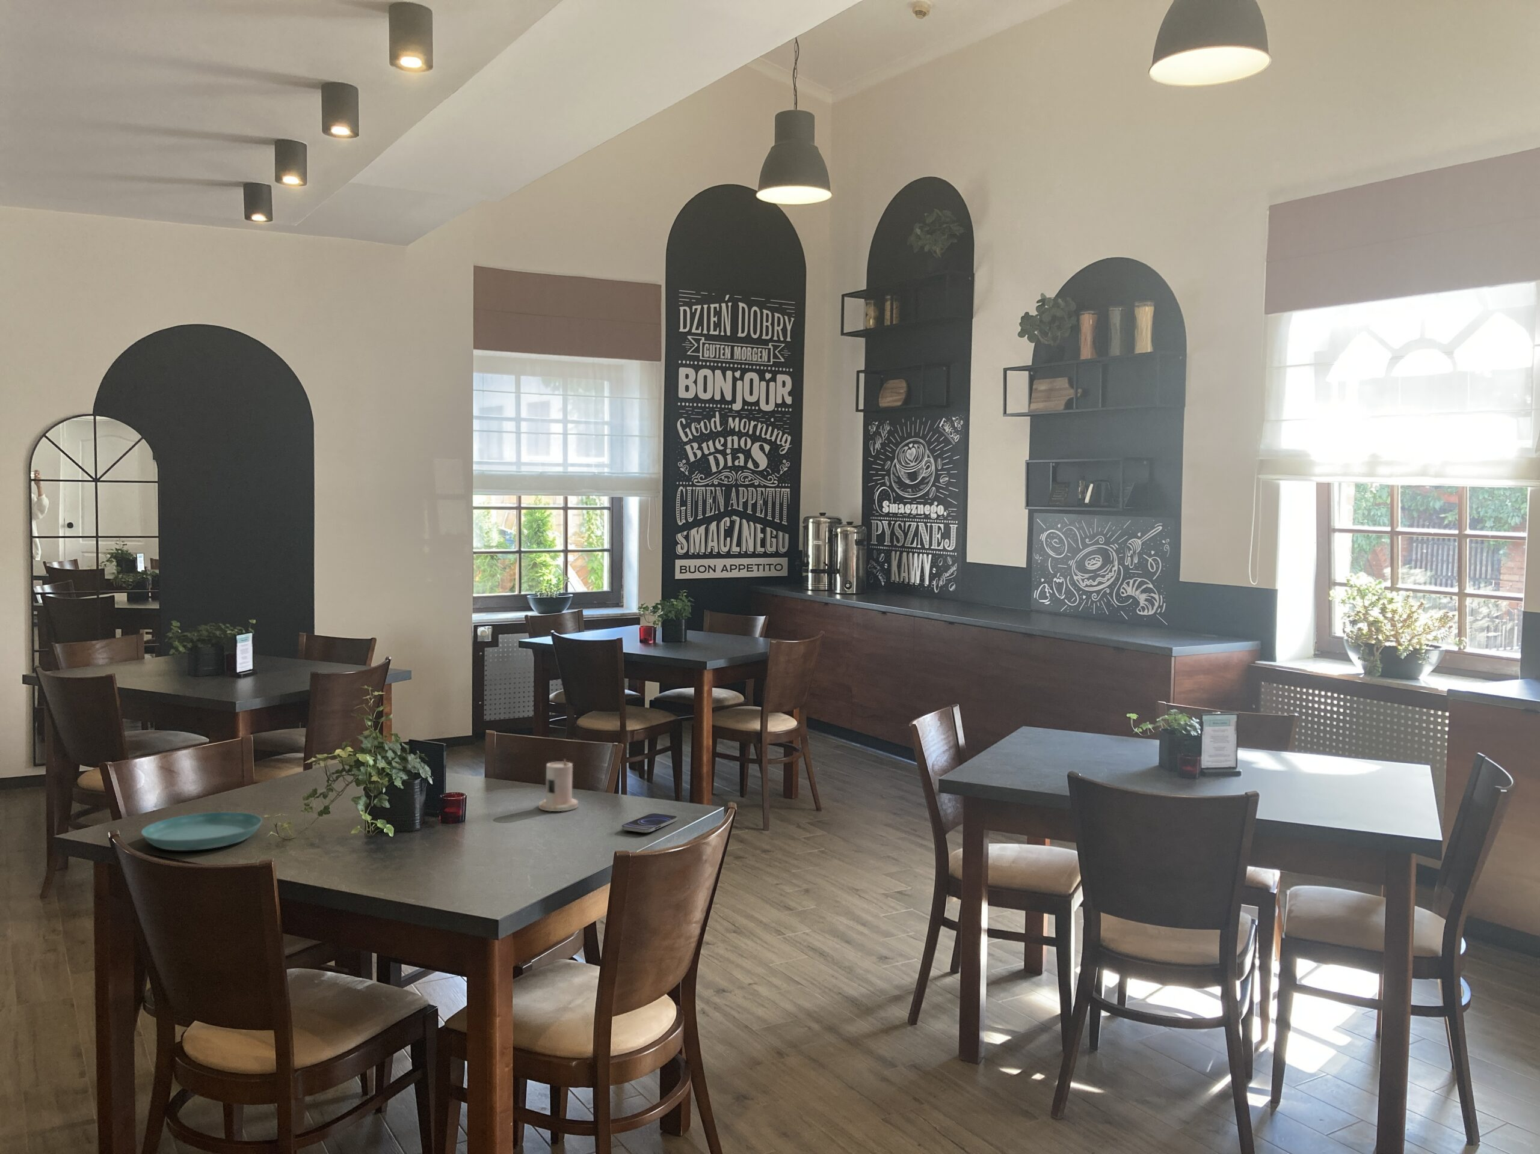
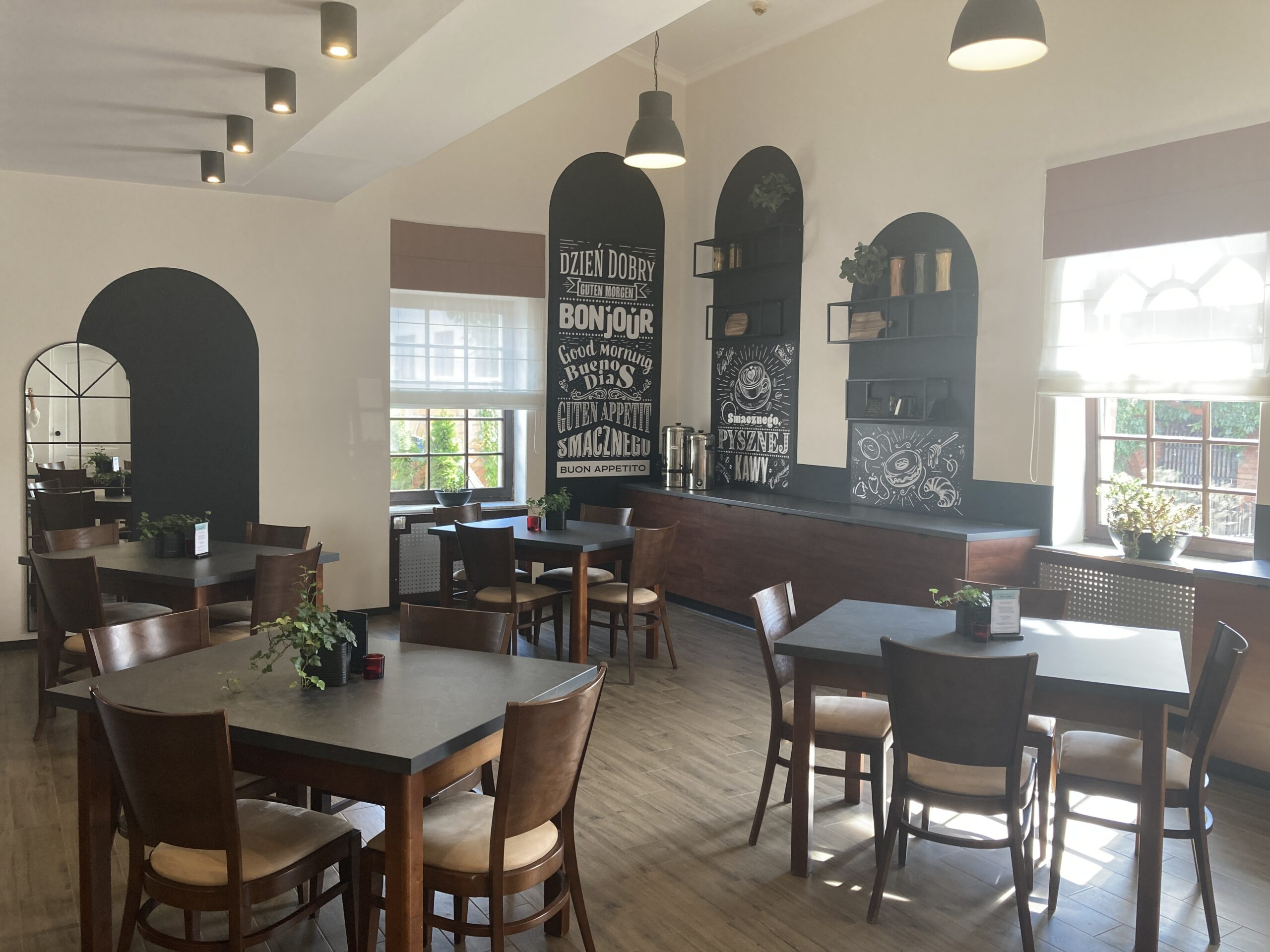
- saucer (203, 832)
- candle (558, 782)
- smartphone (650, 823)
